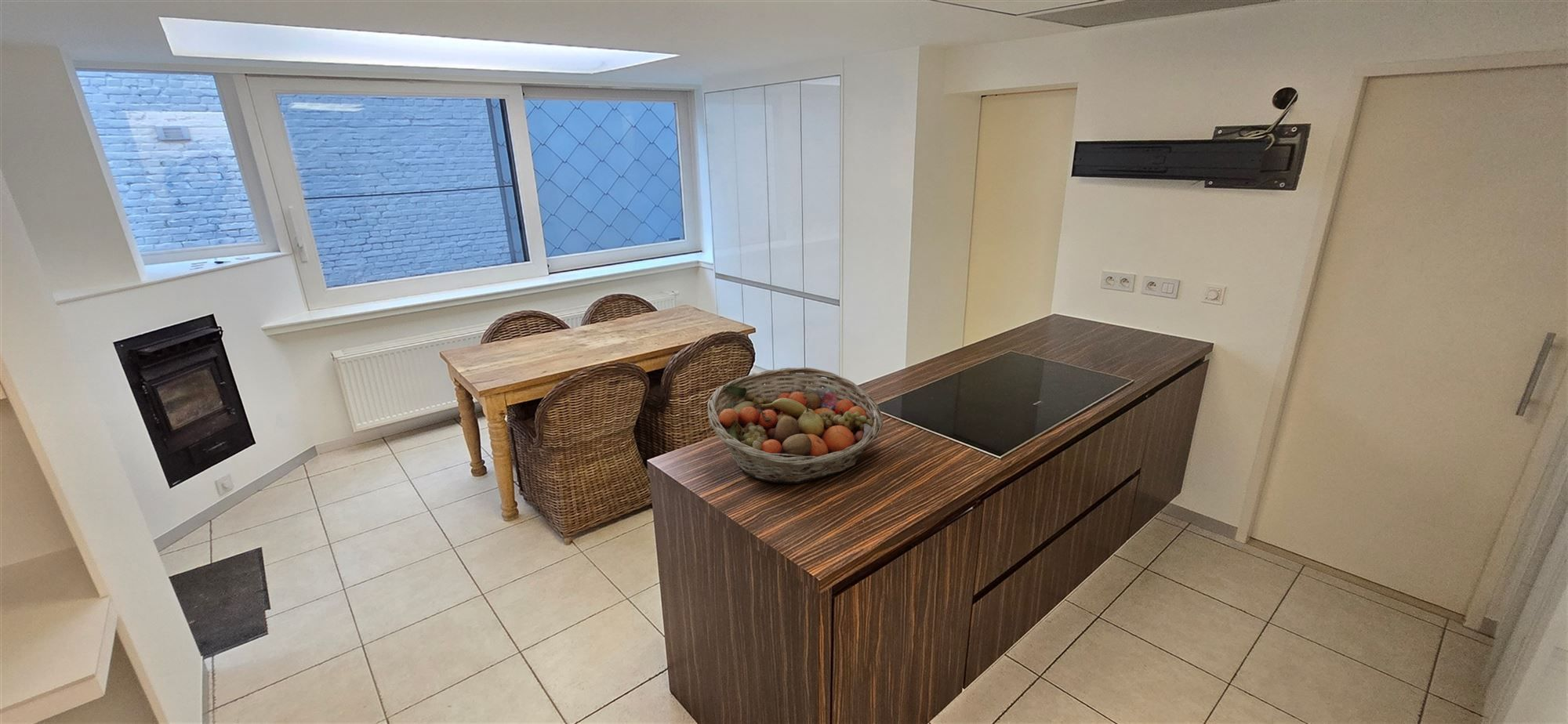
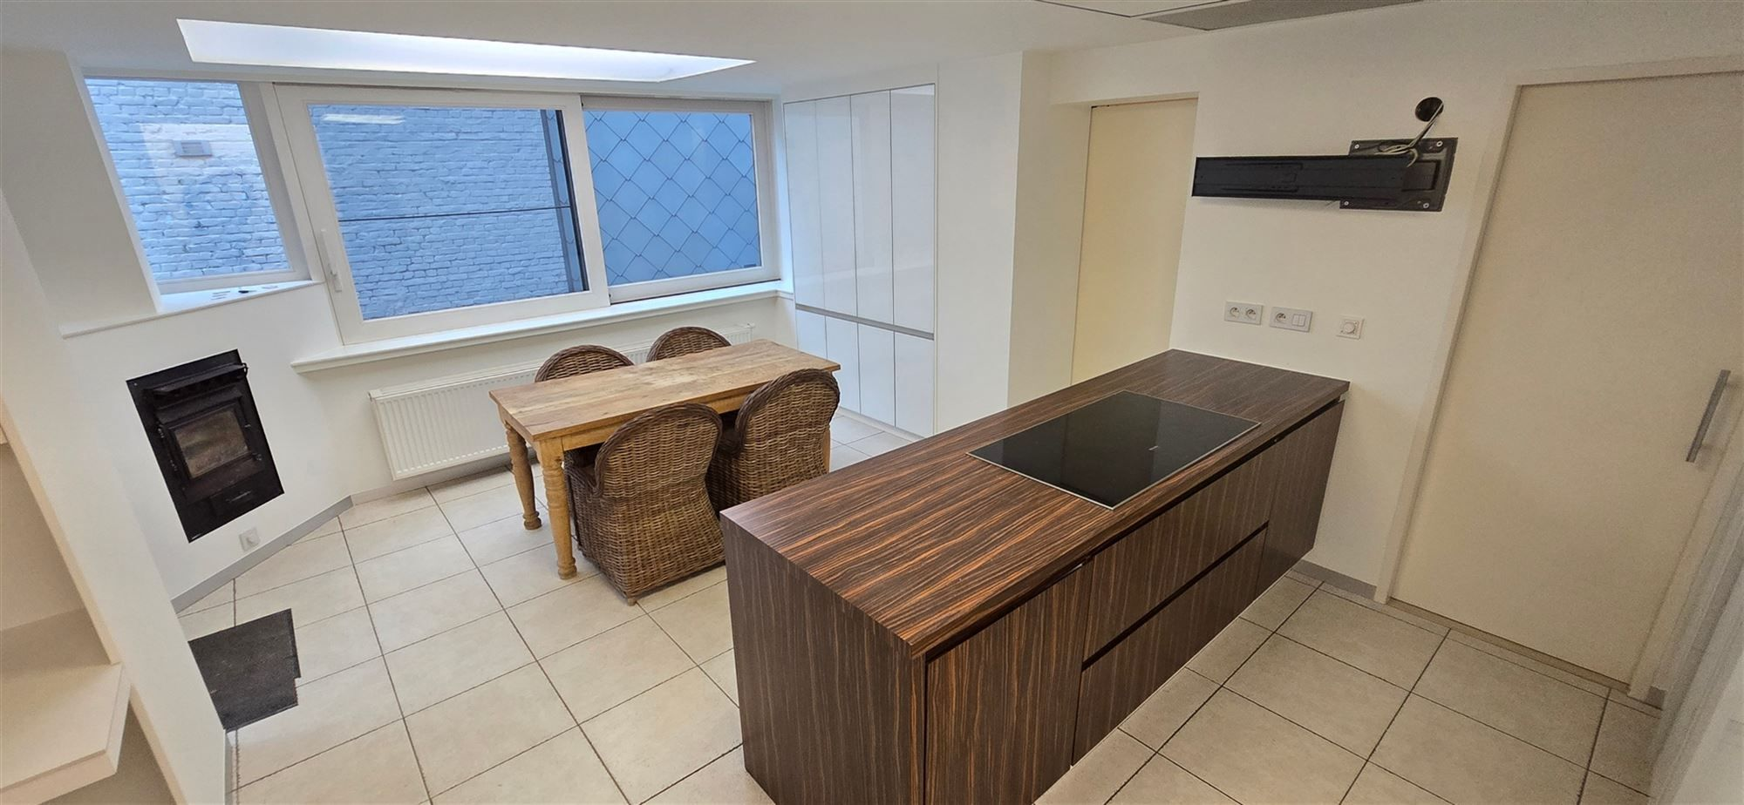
- fruit basket (796, 422)
